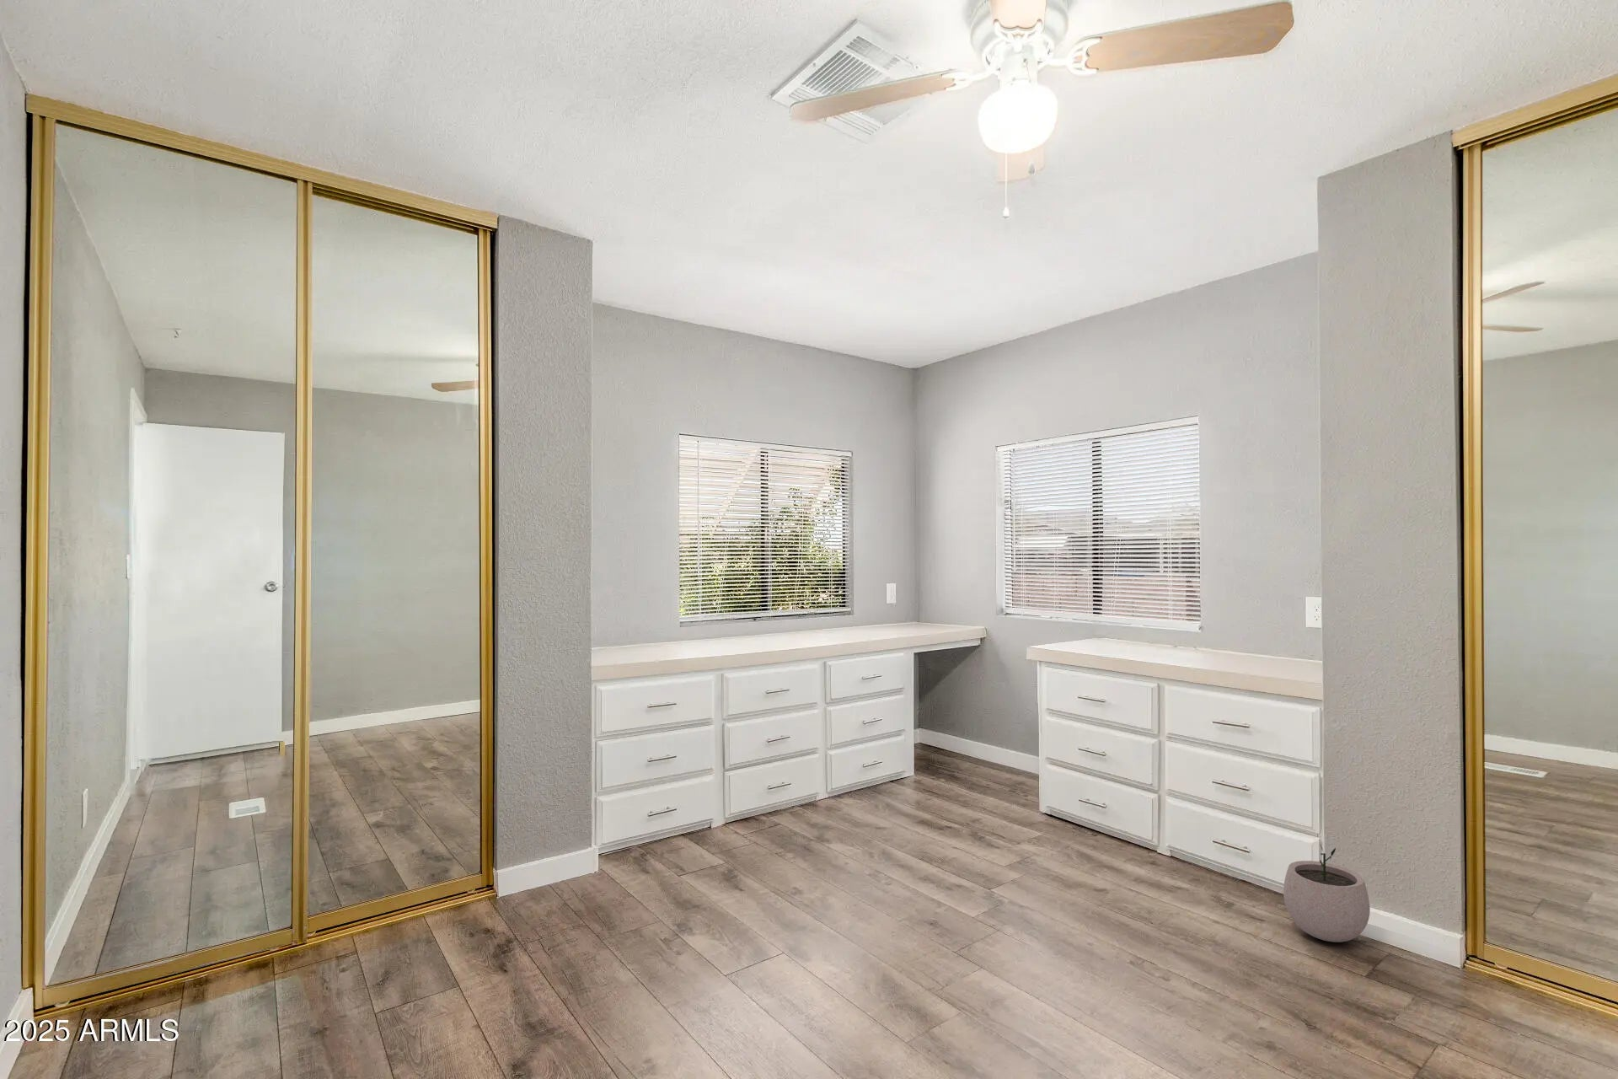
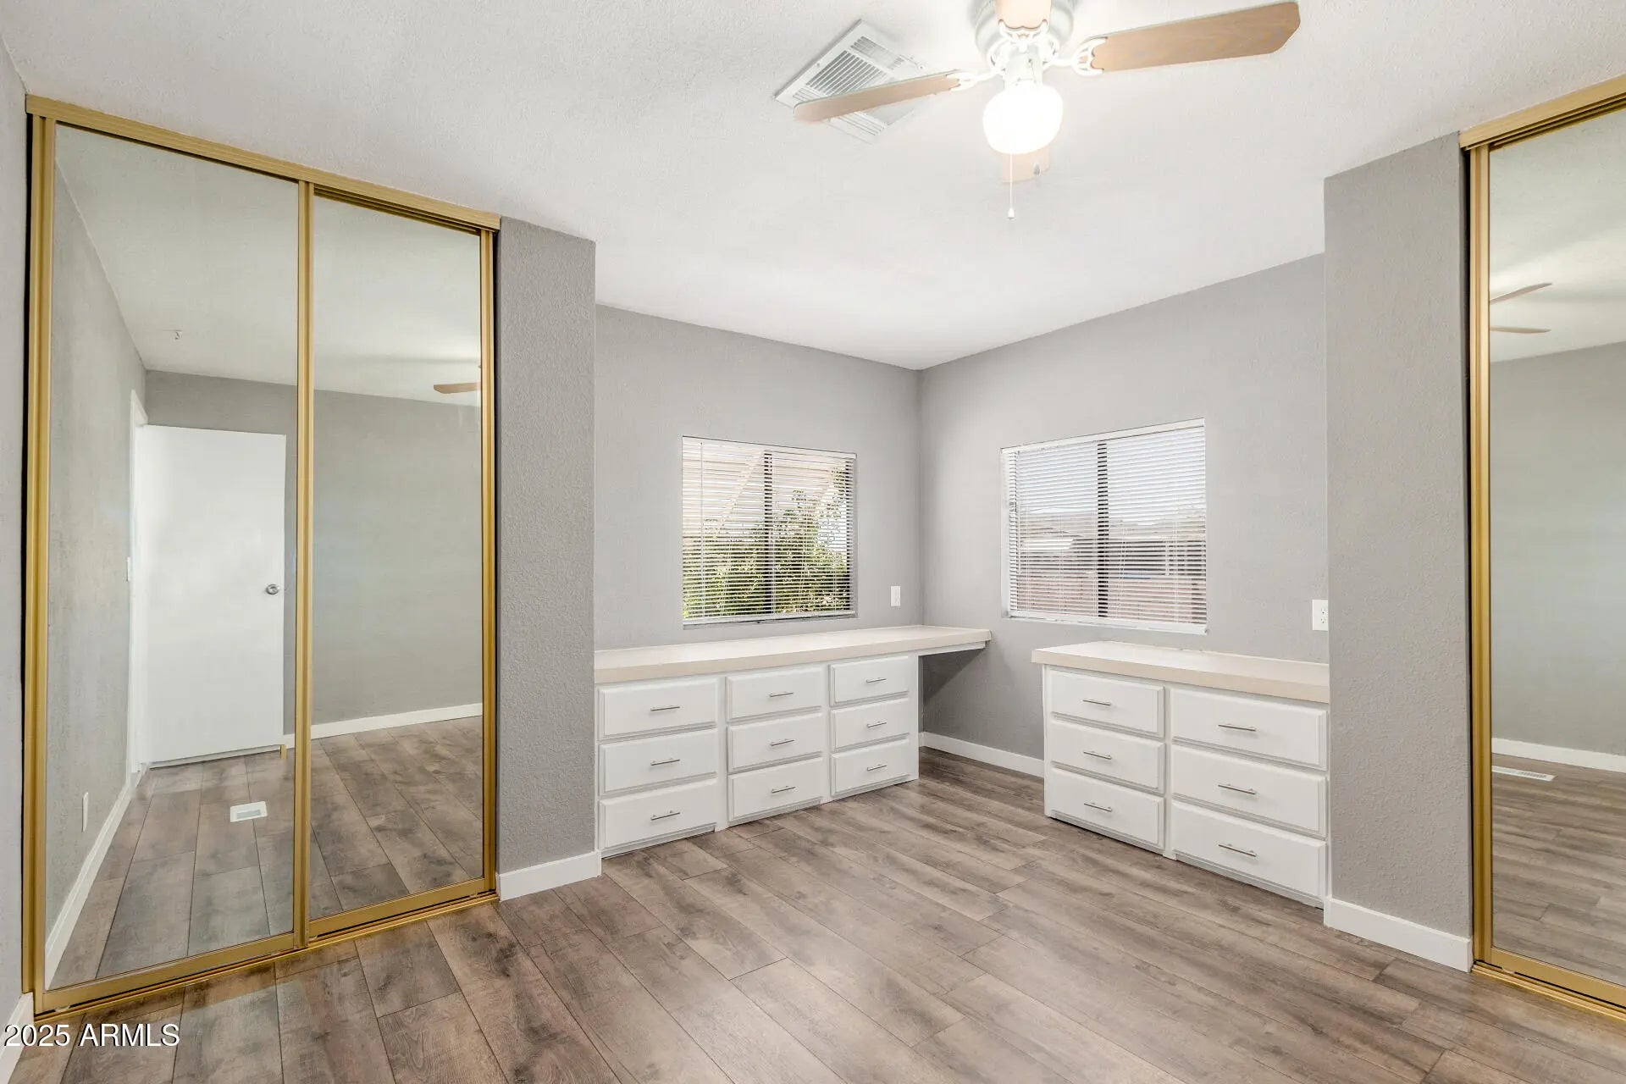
- plant pot (1324, 890)
